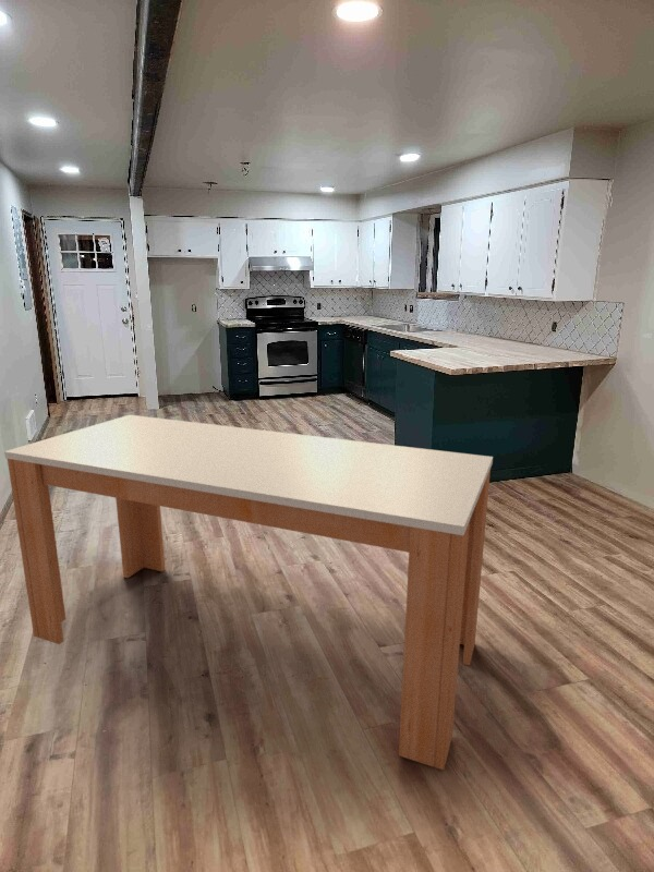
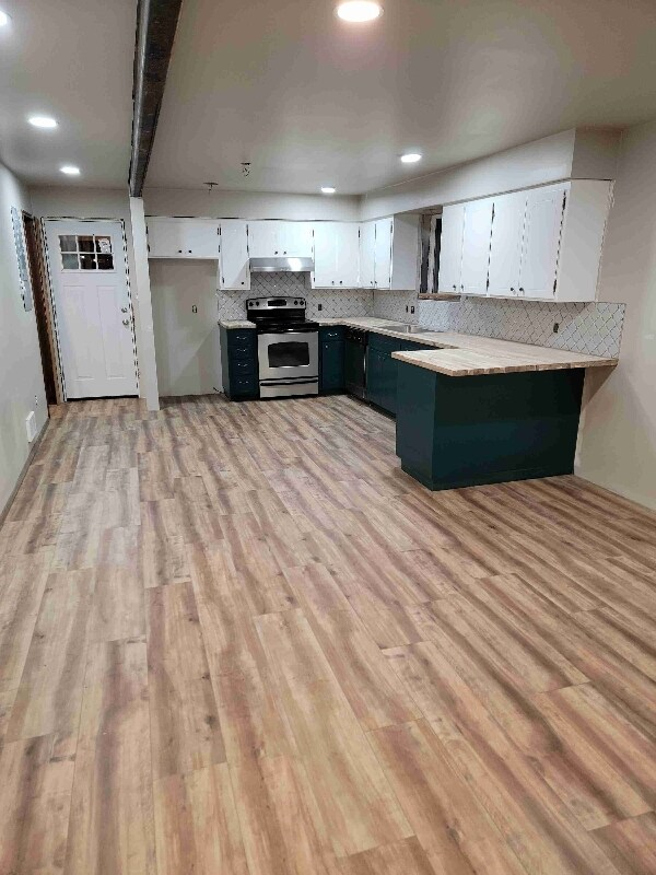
- dining table (255, 523)
